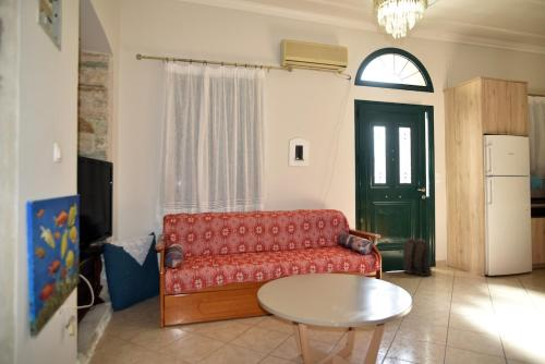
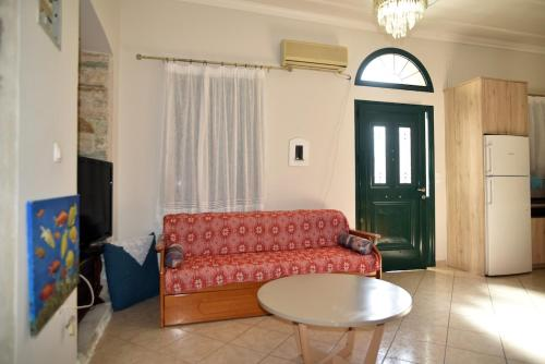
- backpack (416, 255)
